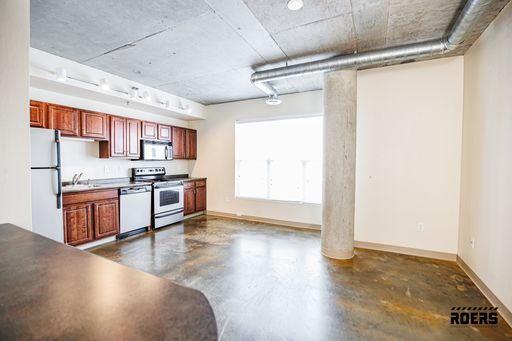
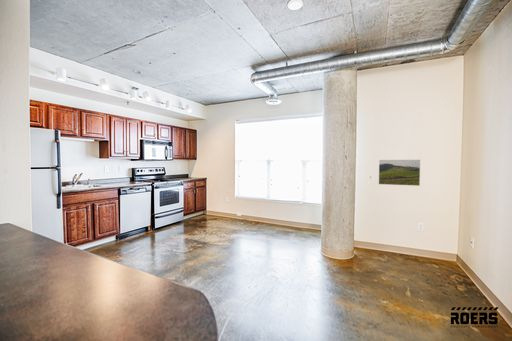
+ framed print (398, 172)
